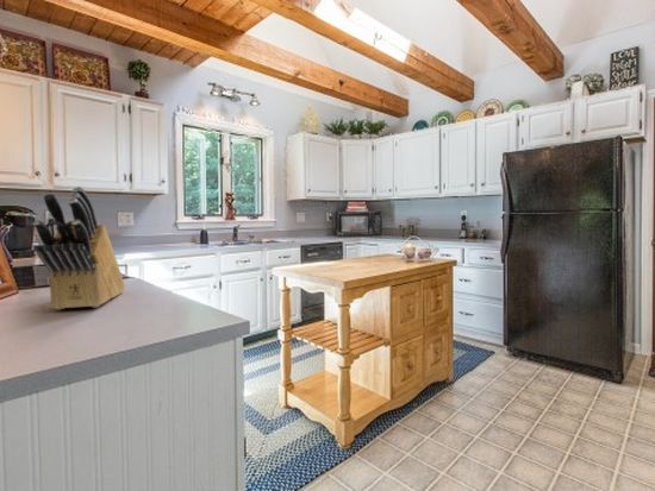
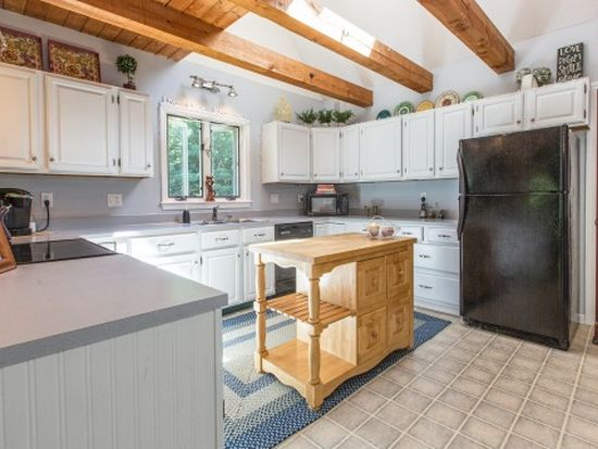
- knife block (85, 247)
